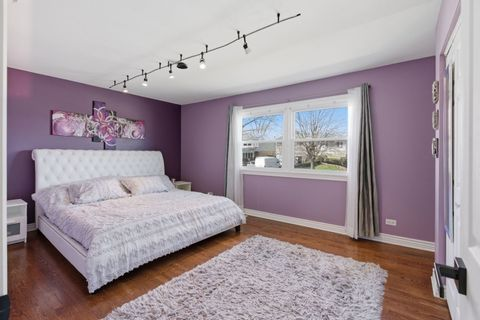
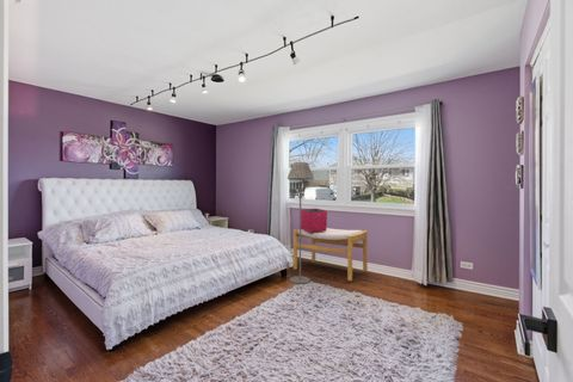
+ floor lamp (300, 221)
+ storage bin (313, 220)
+ footstool (329, 249)
